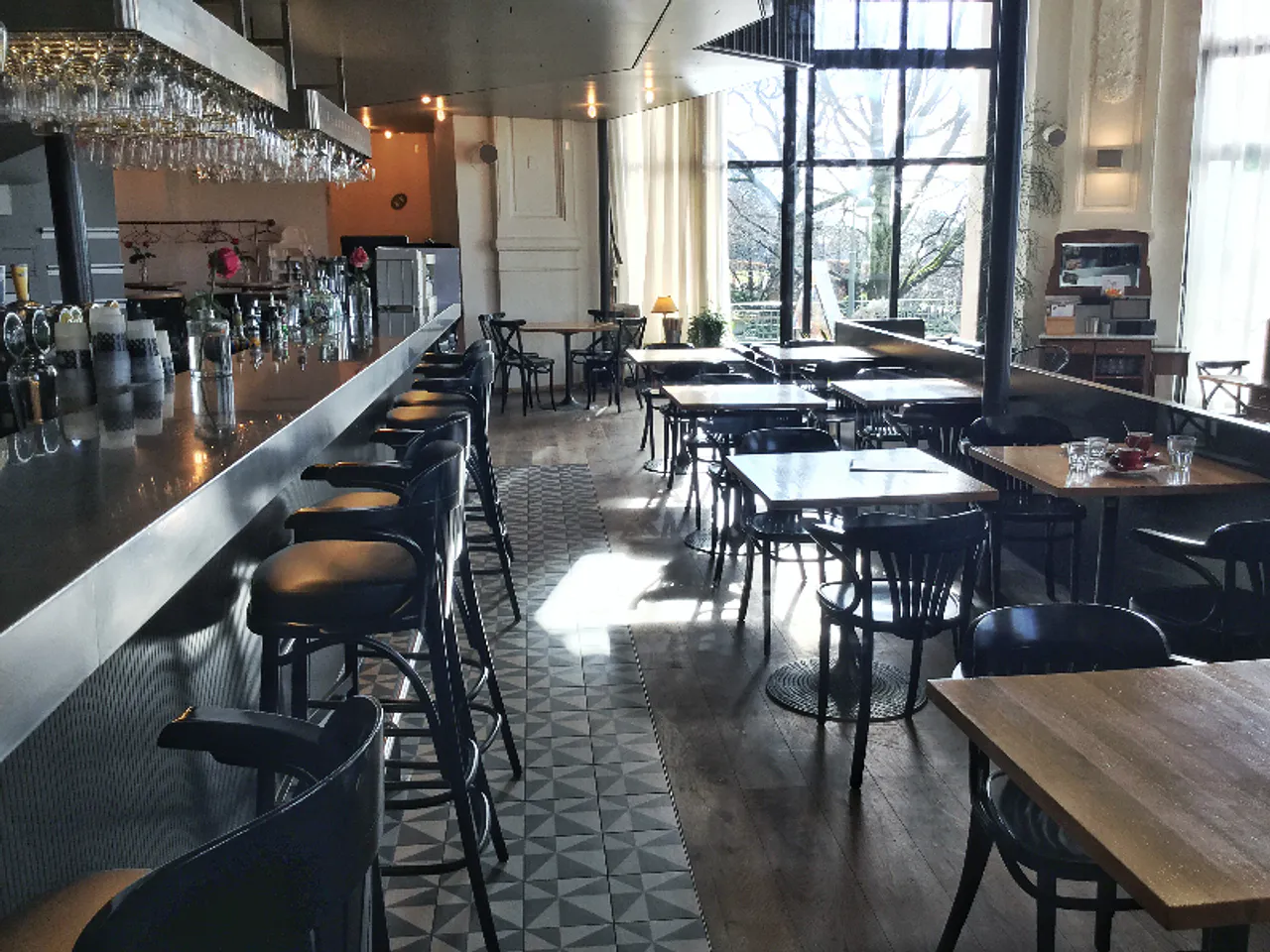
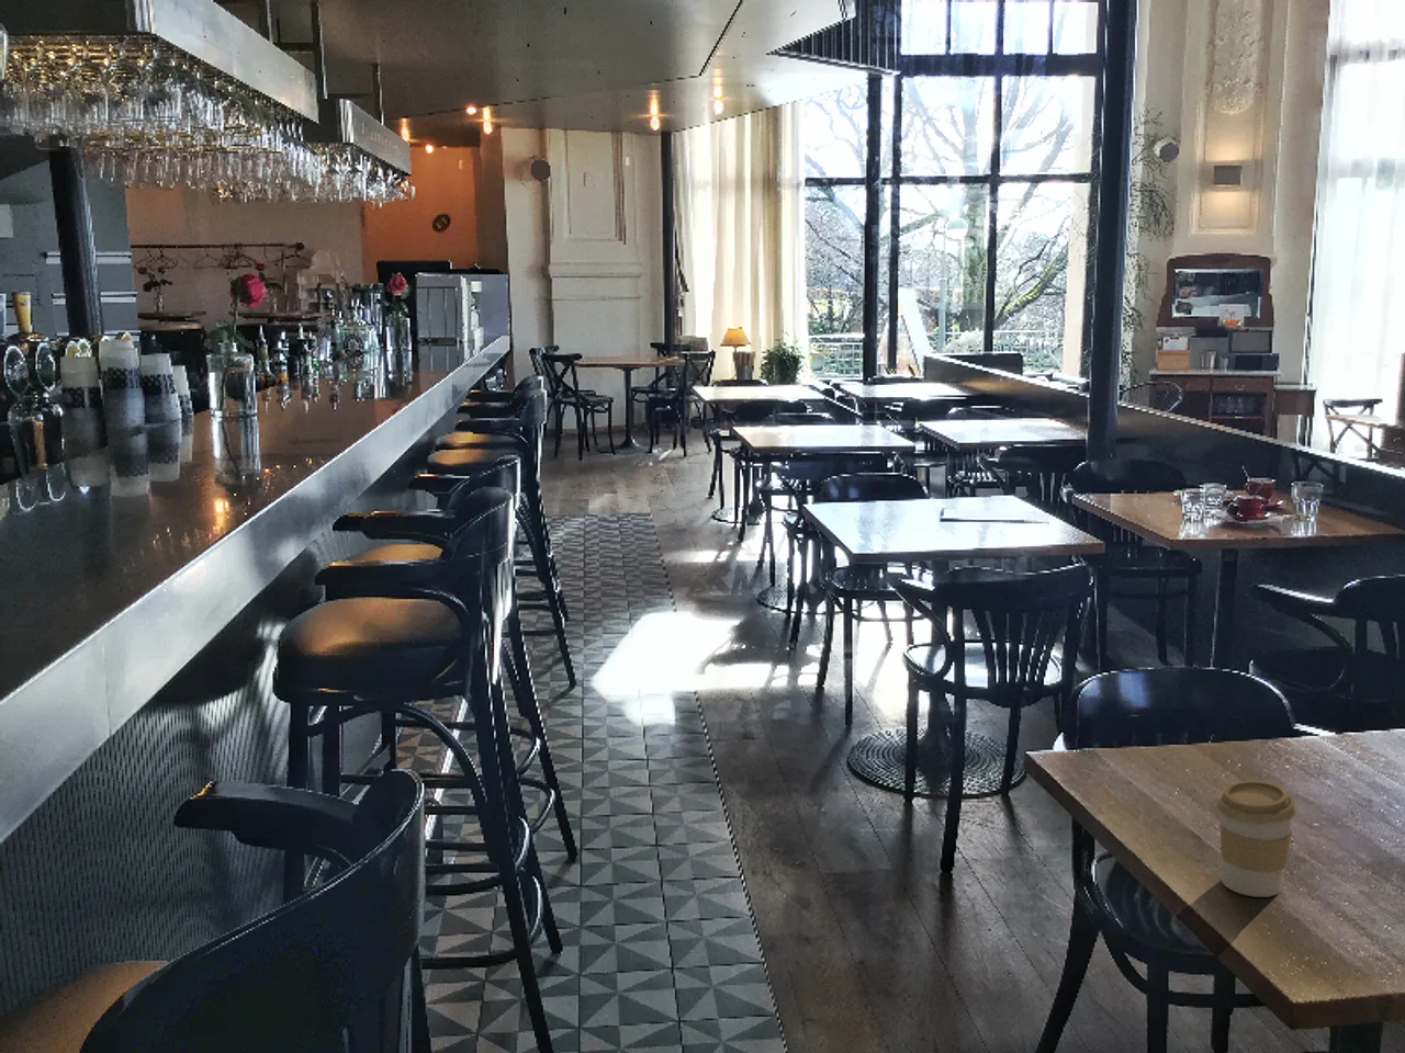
+ coffee cup (1253, 837)
